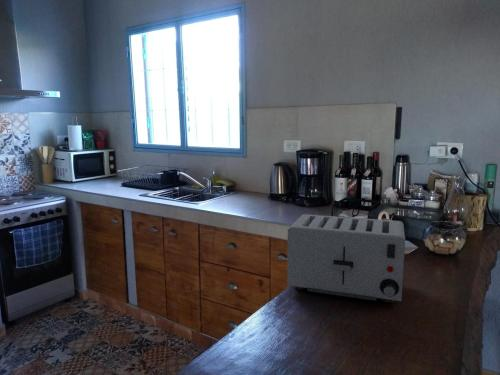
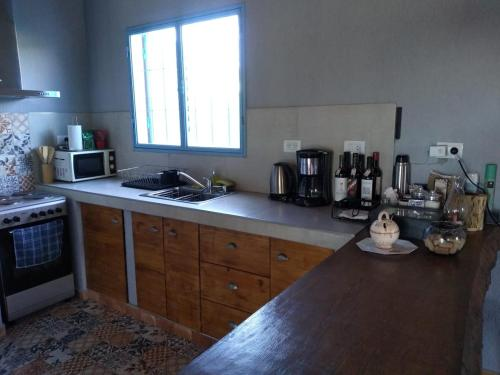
- toaster (345, 256)
